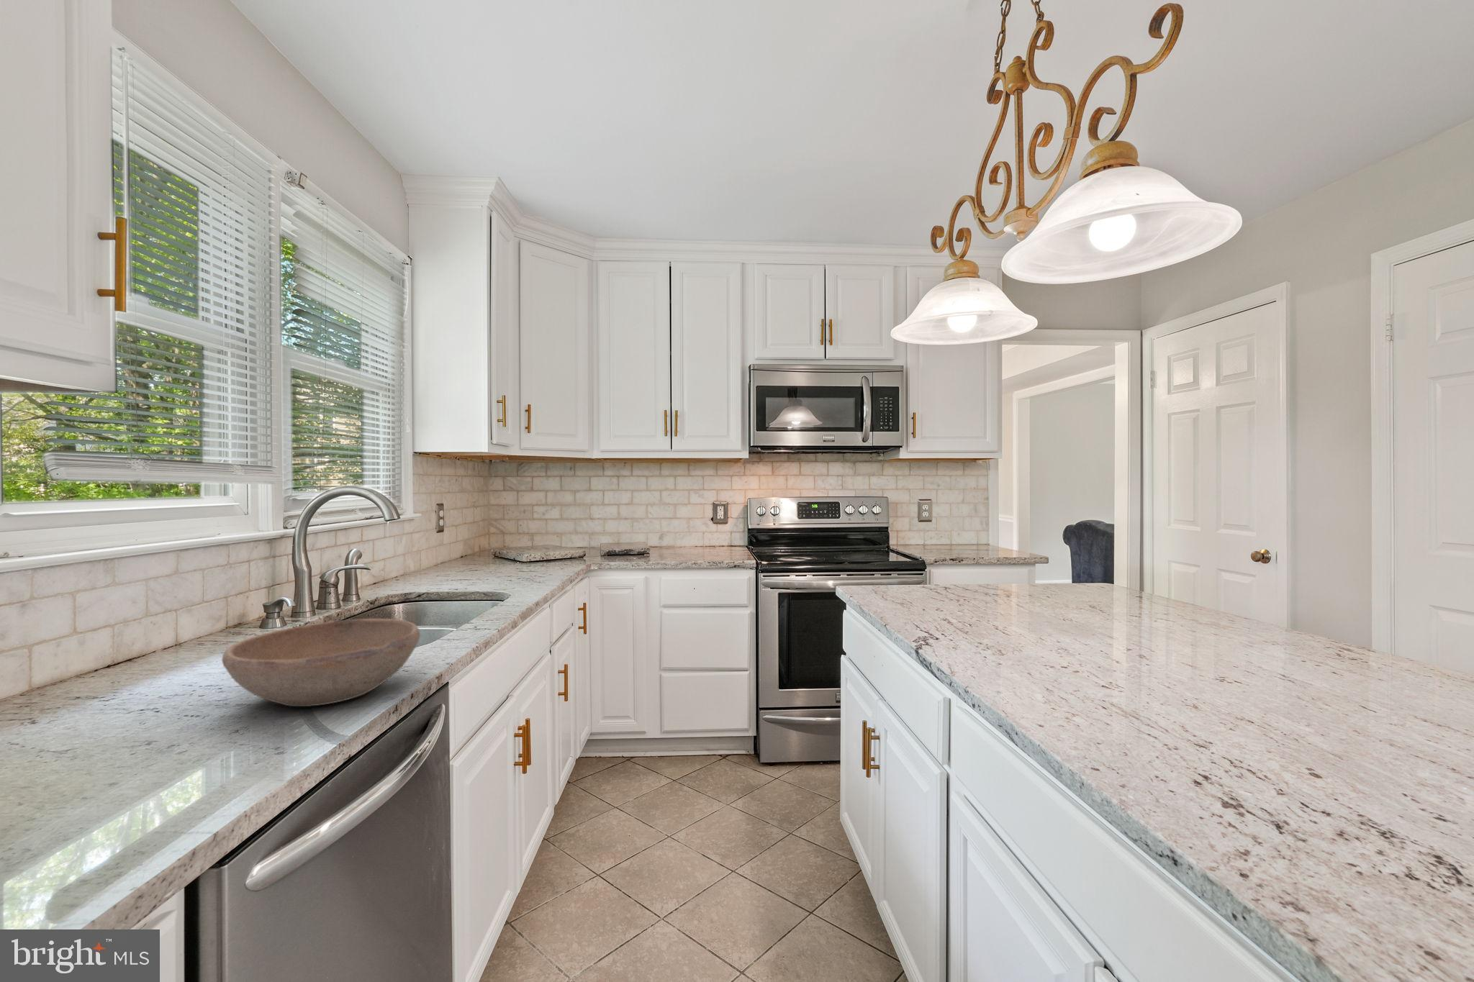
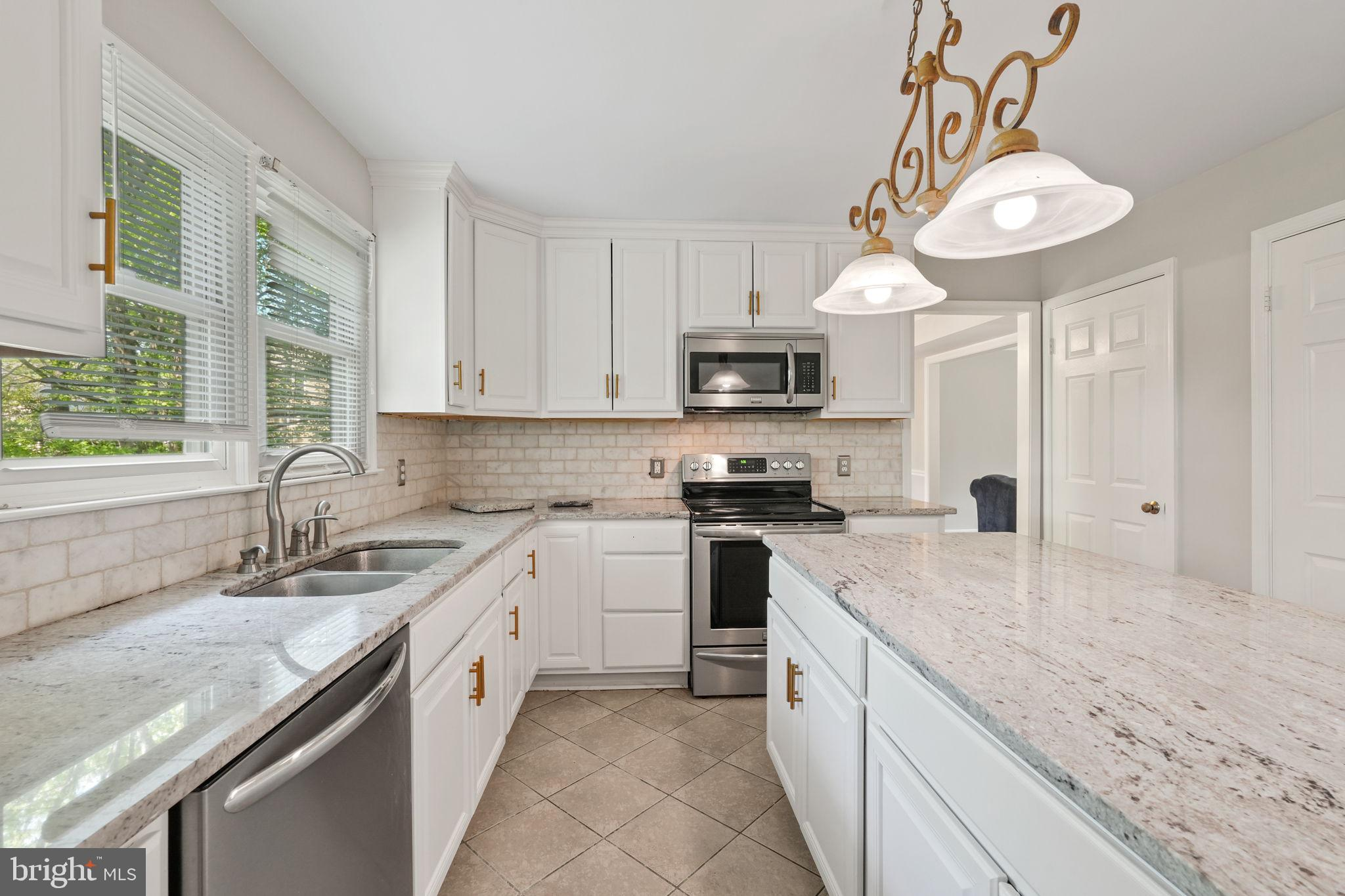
- bowl (328, 664)
